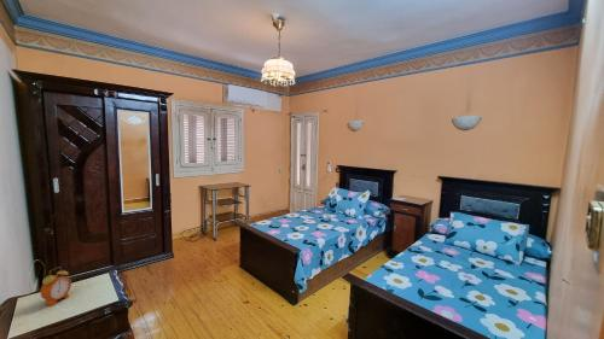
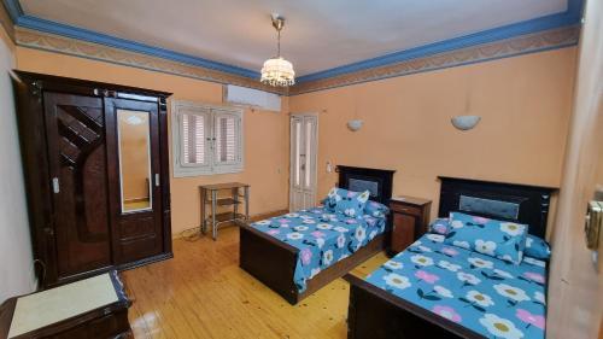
- alarm clock (56, 284)
